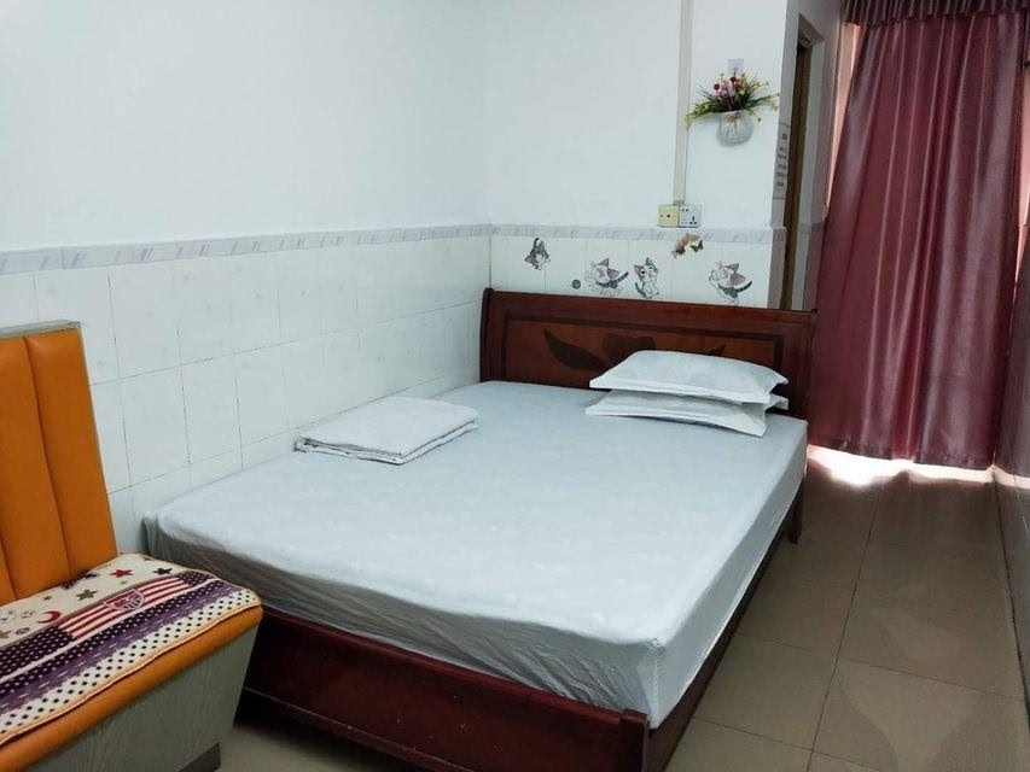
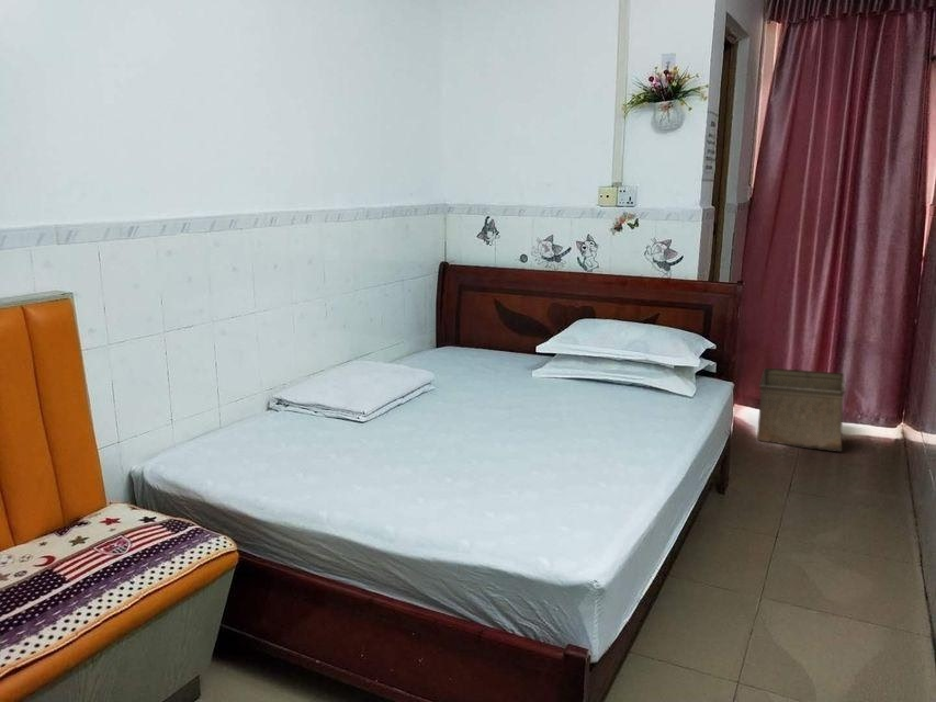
+ storage bin (801, 407)
